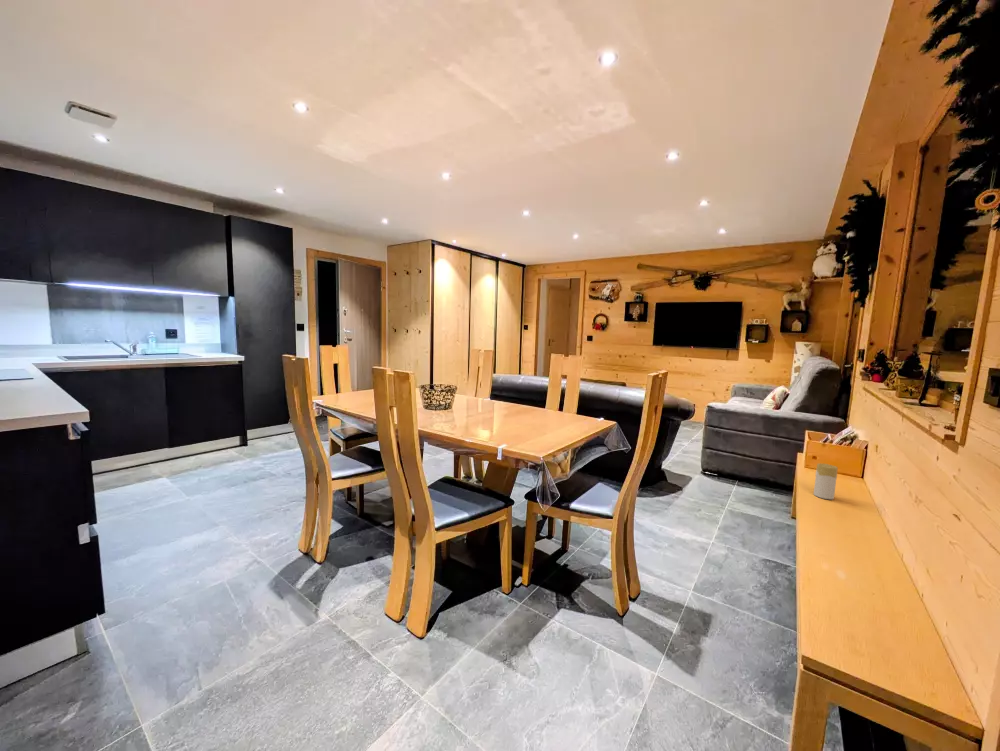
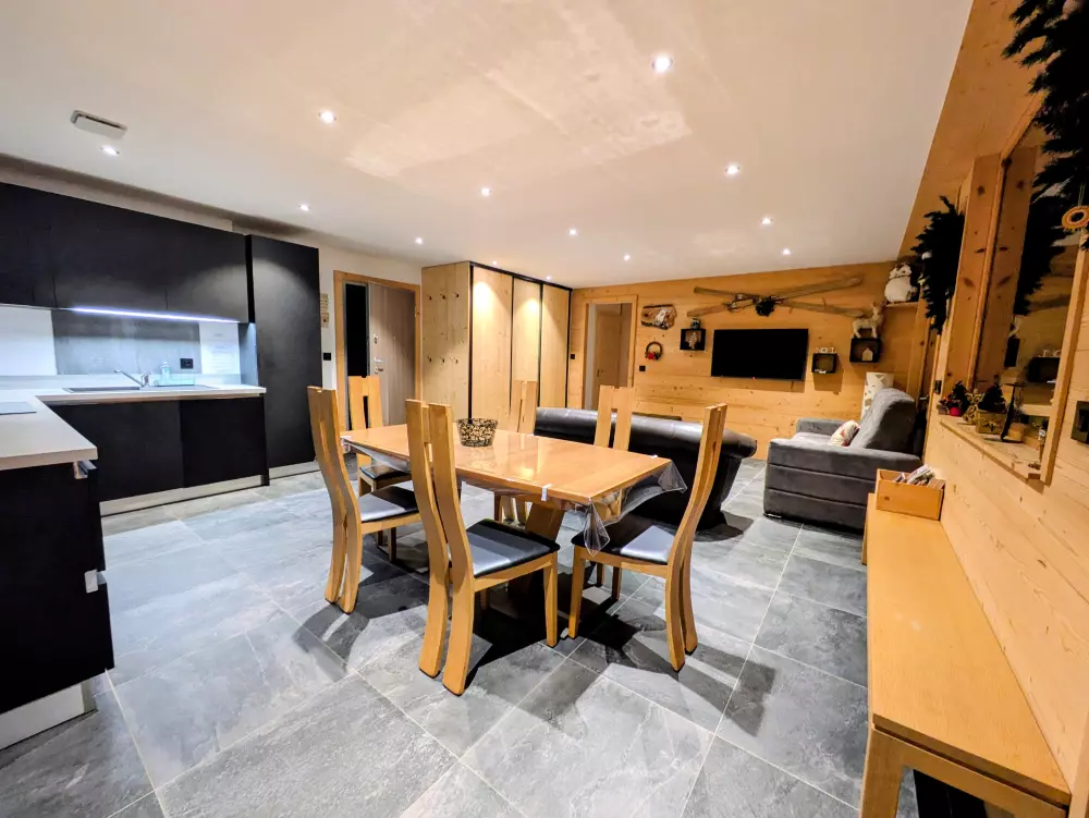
- candle (825, 481)
